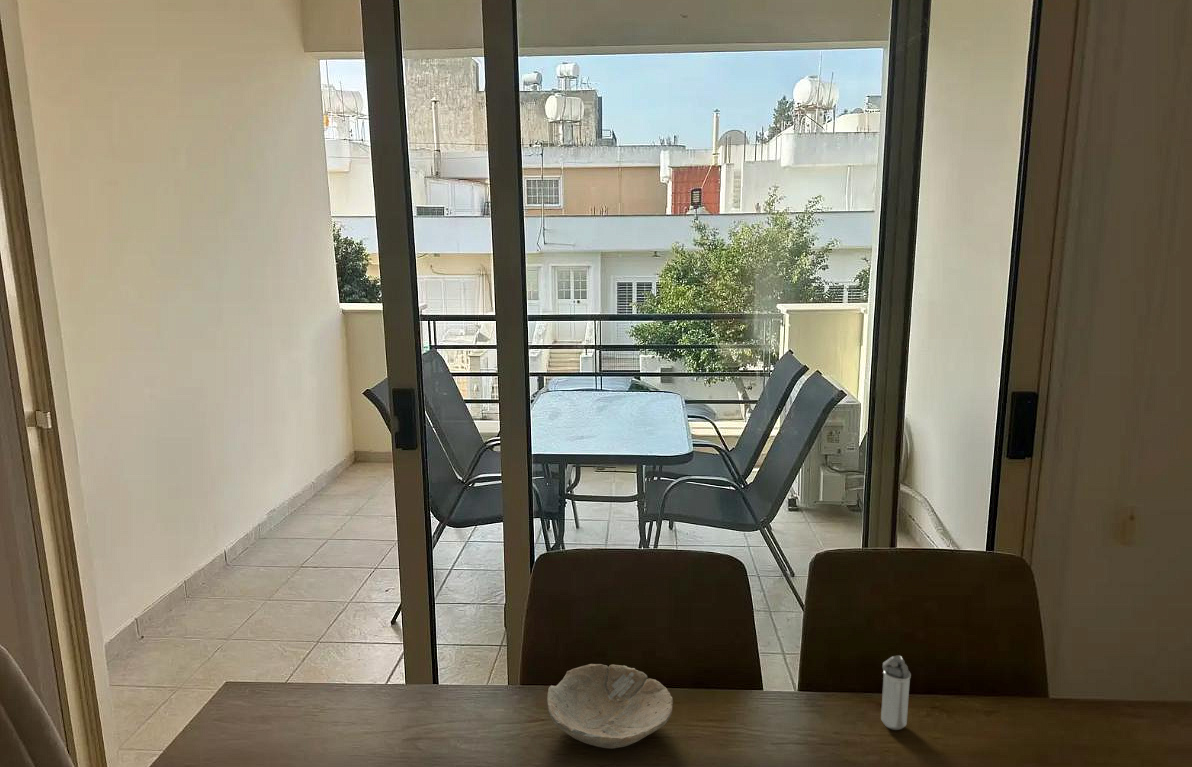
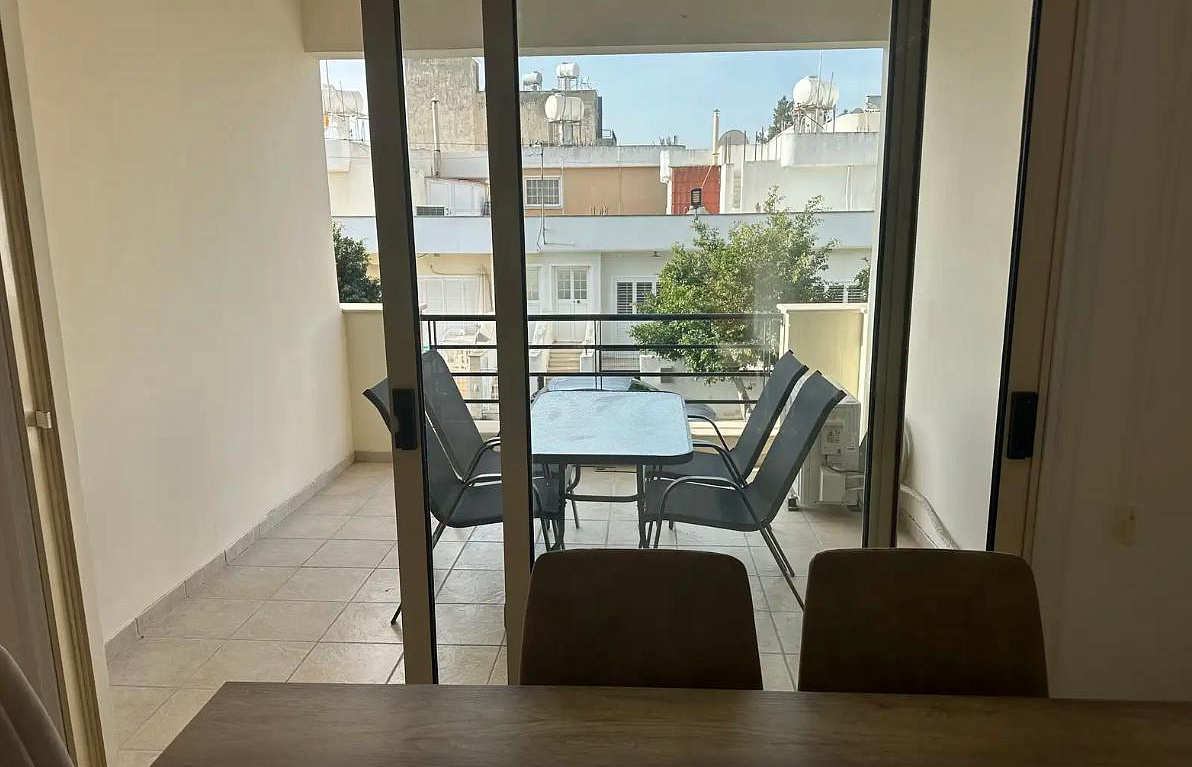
- bowl (607, 712)
- shaker (895, 691)
